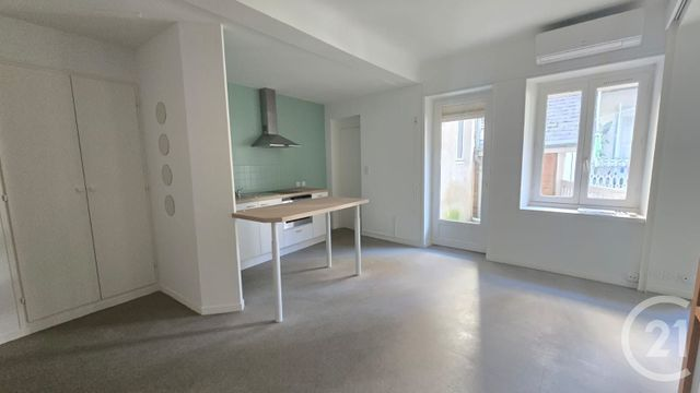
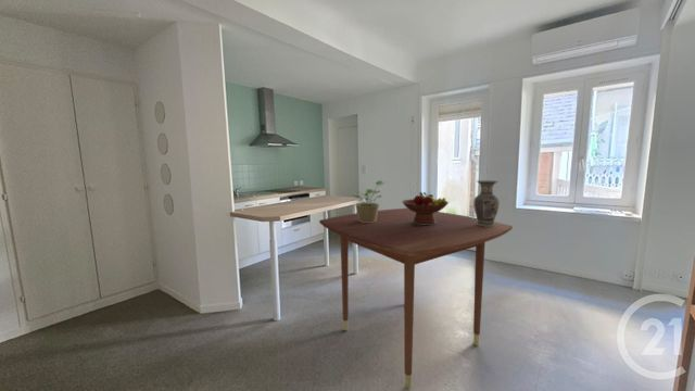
+ potted plant (367, 200)
+ vase (485, 202)
+ fruit bowl (425, 207)
+ dining table (408, 280)
